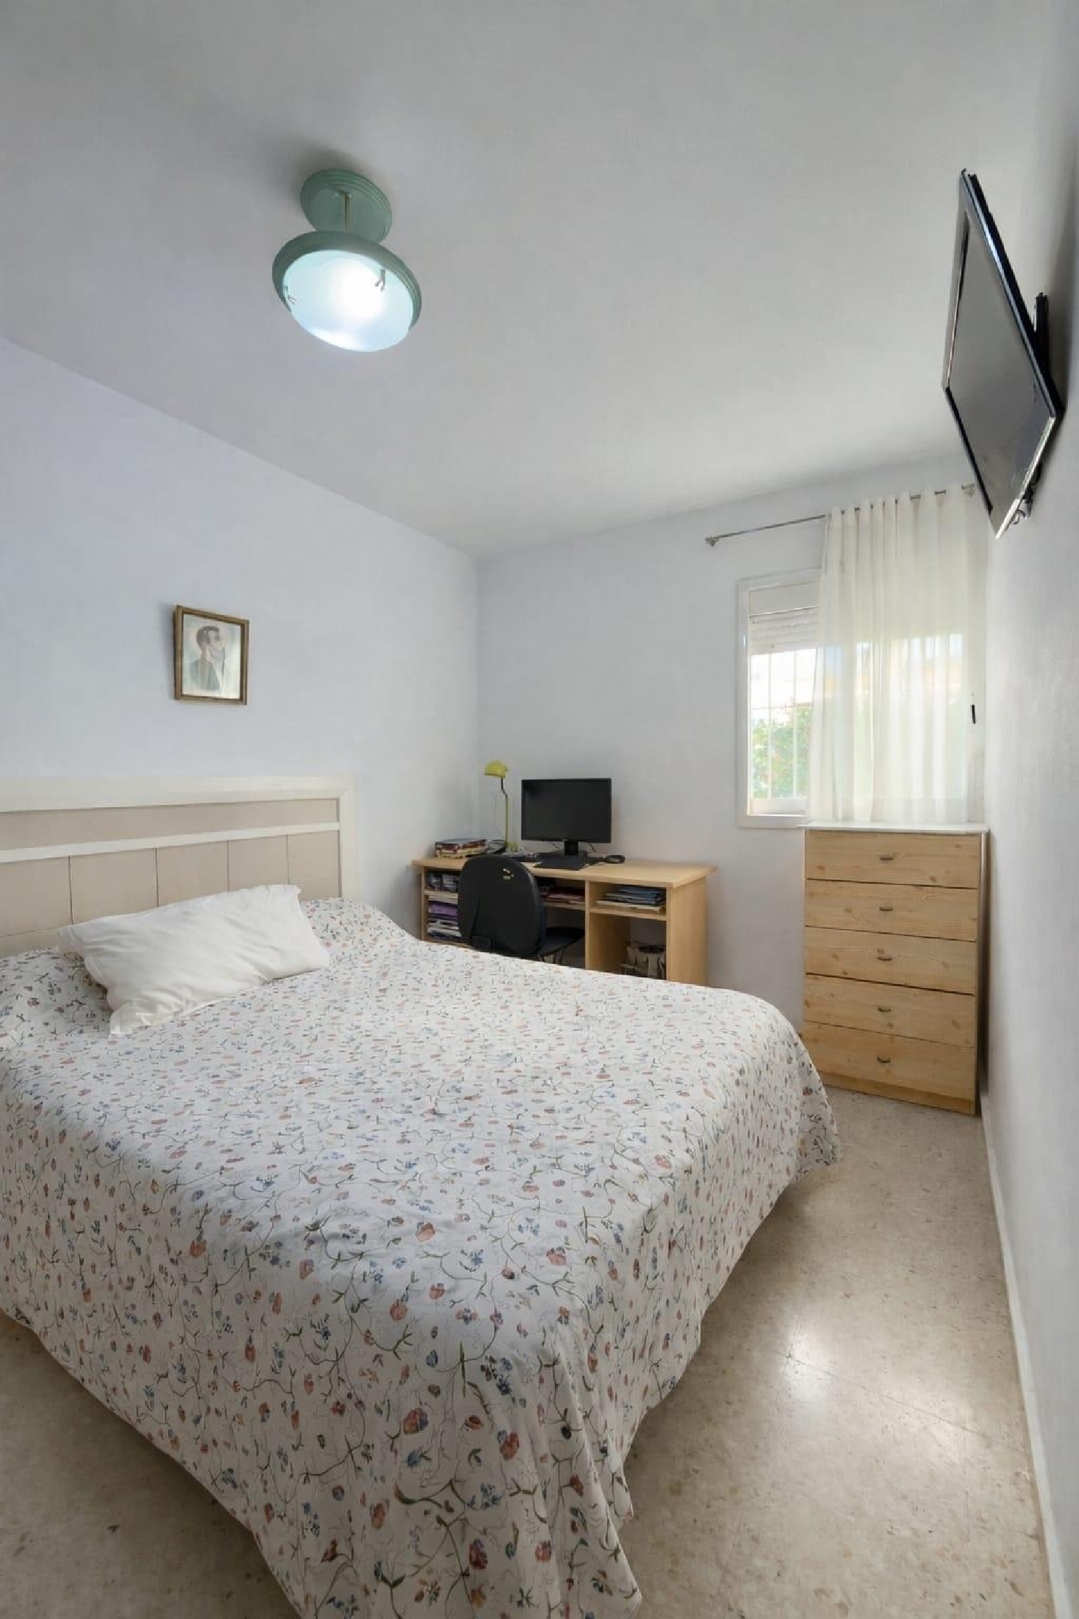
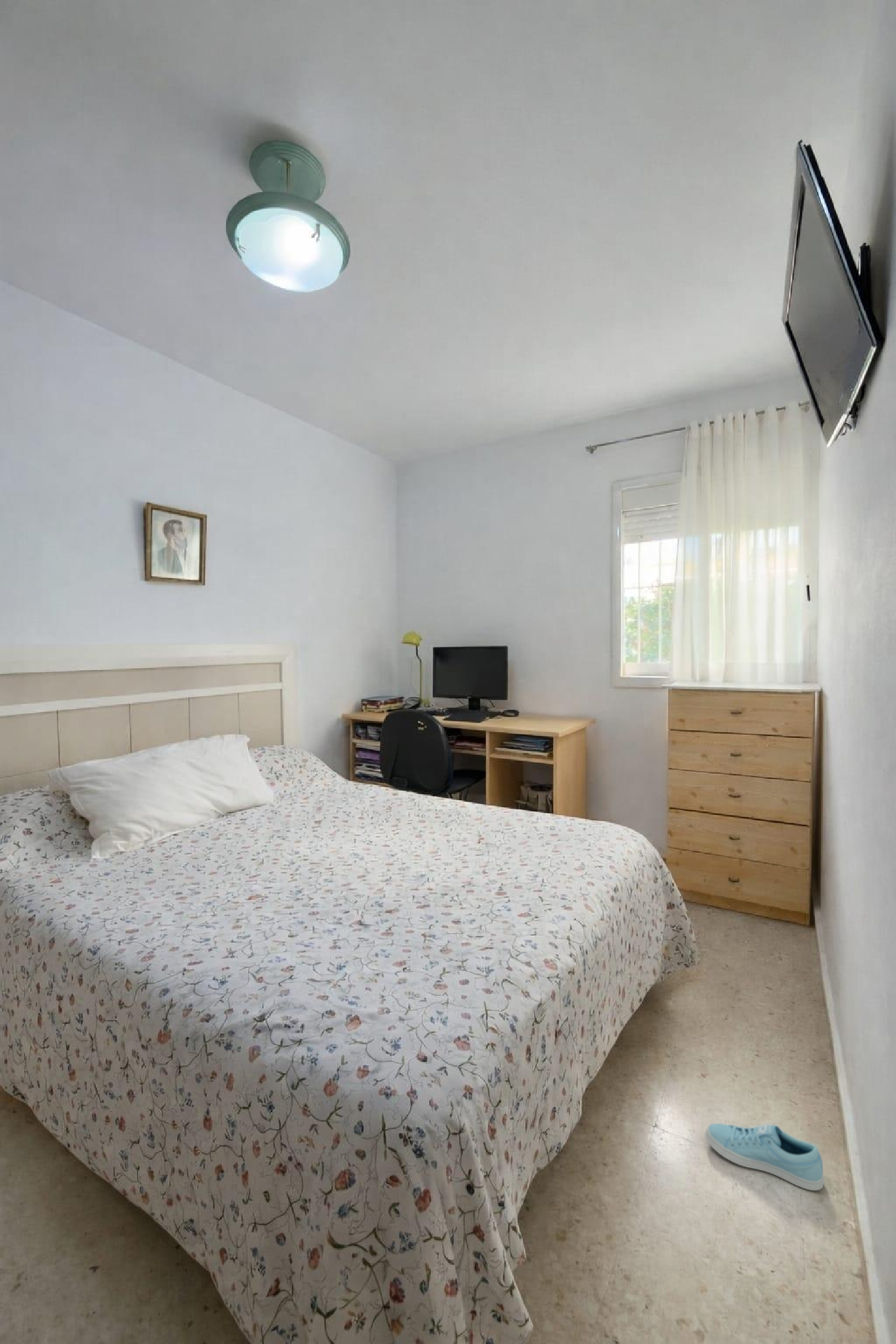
+ sneaker (762, 1140)
